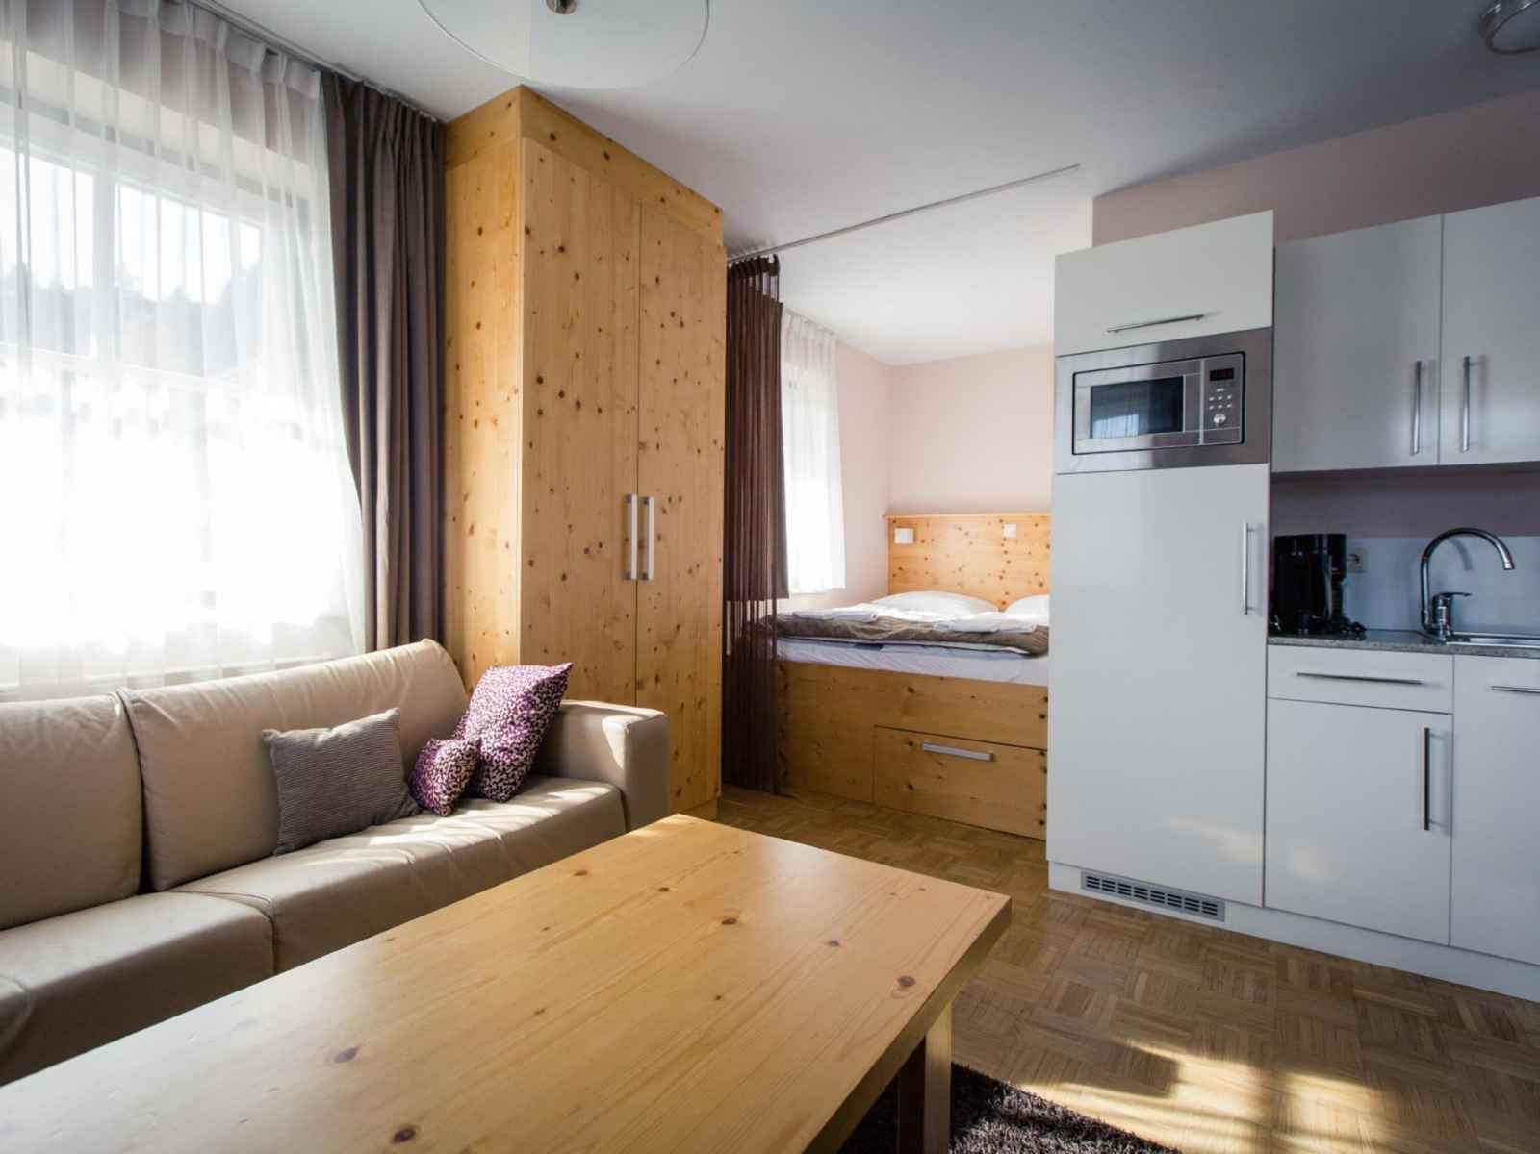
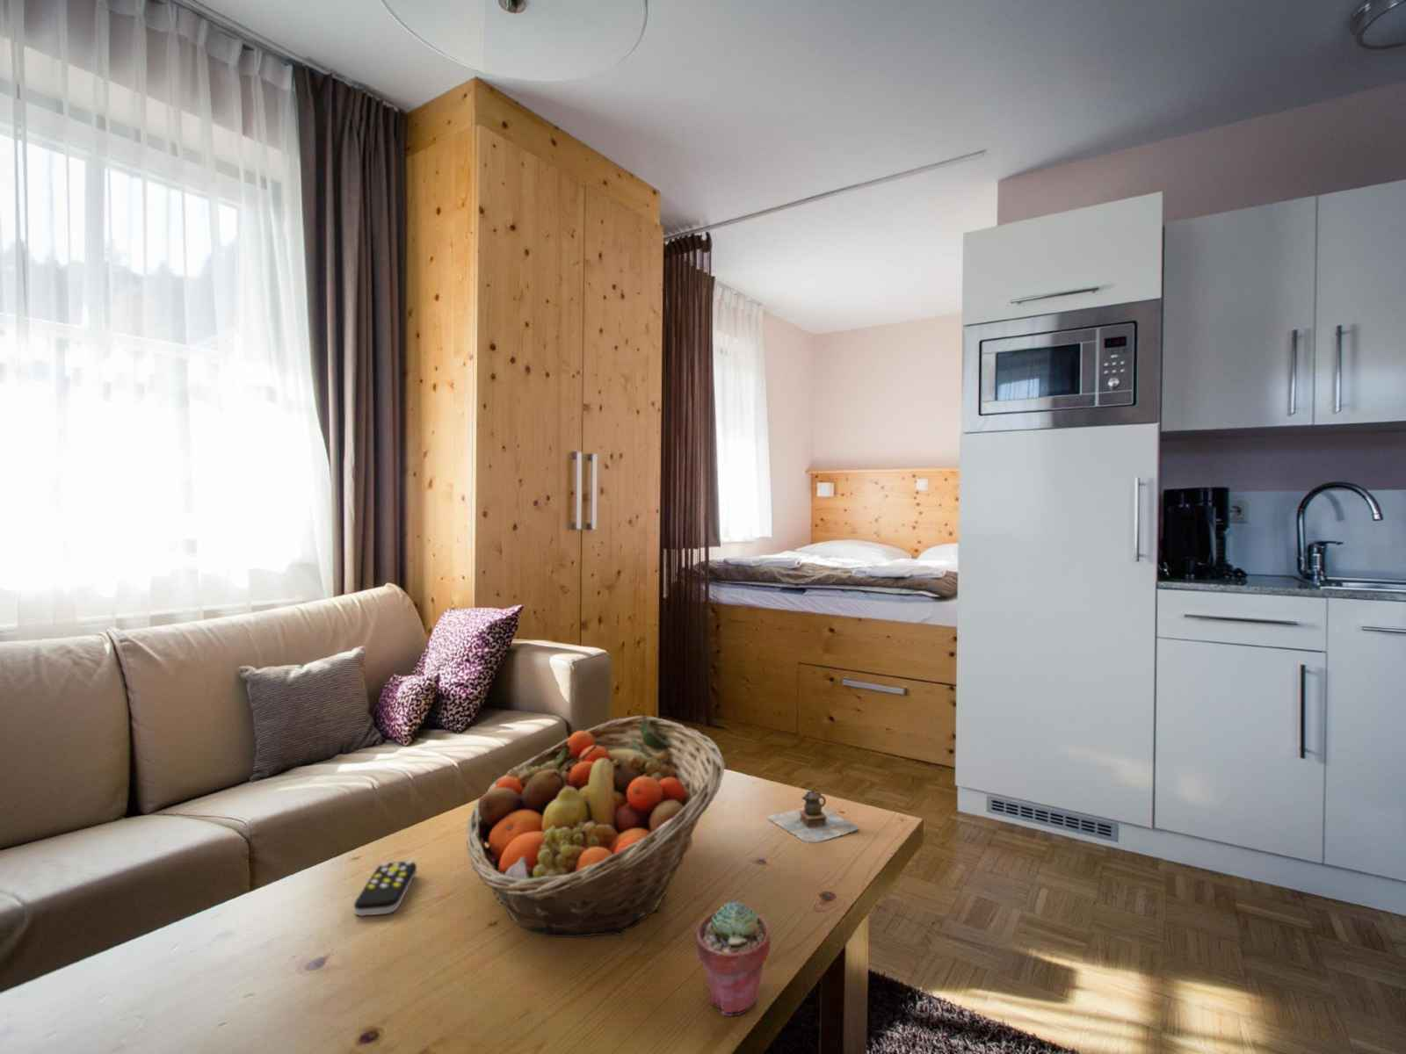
+ fruit basket (595, 810)
+ teapot (811, 805)
+ potted succulent (733, 949)
+ remote control (386, 886)
